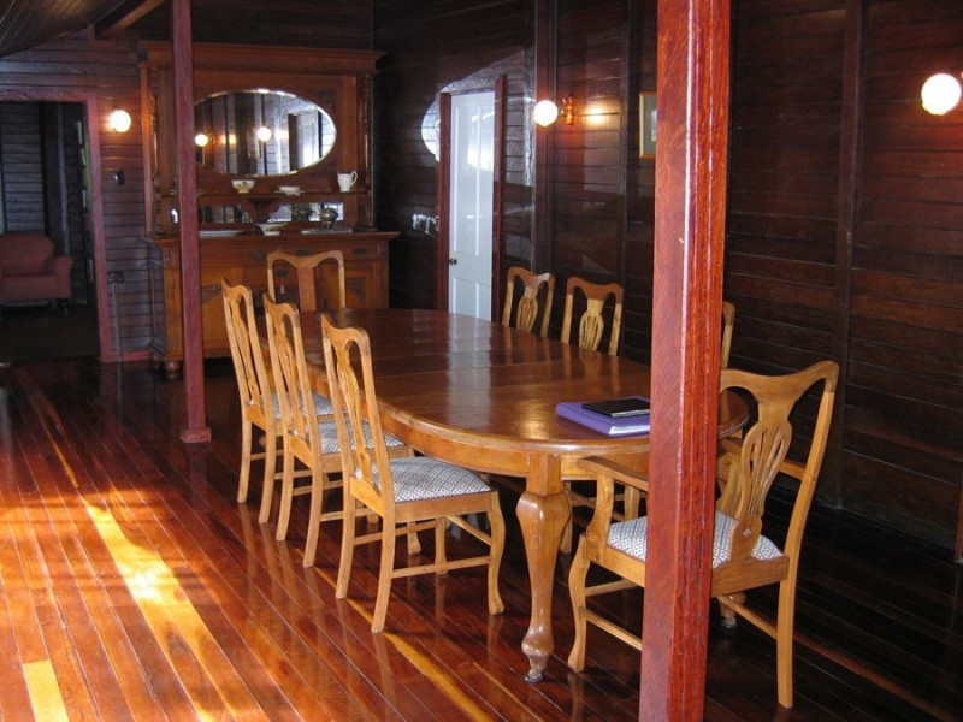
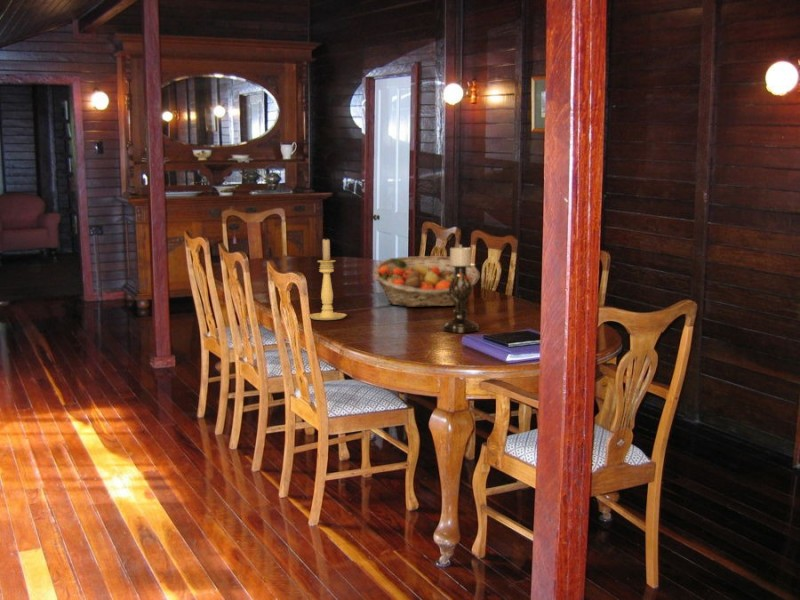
+ candle holder (326, 277)
+ fruit basket (426, 280)
+ candle holder (461, 287)
